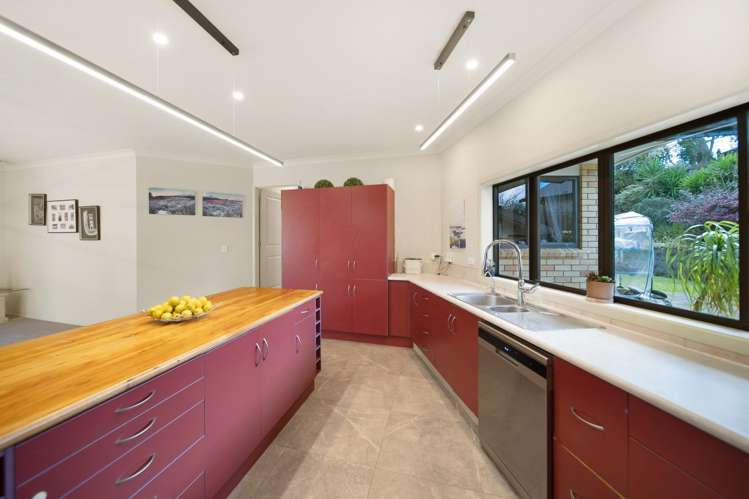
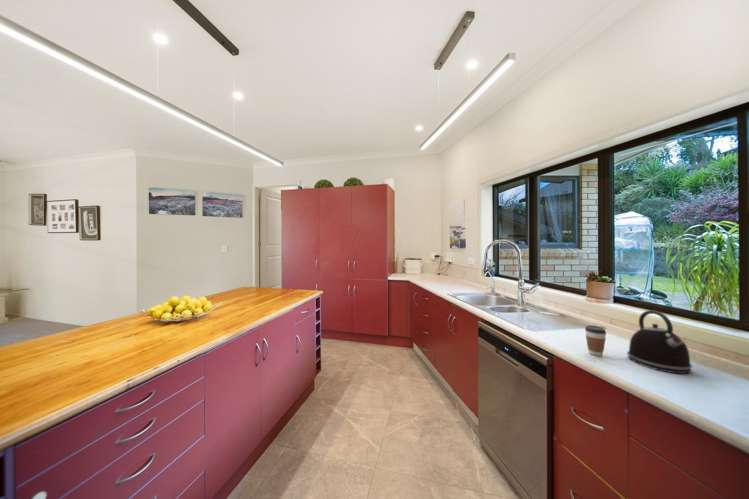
+ kettle (657, 337)
+ coffee cup (595, 340)
